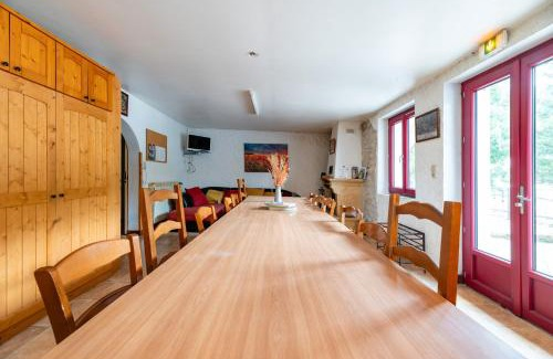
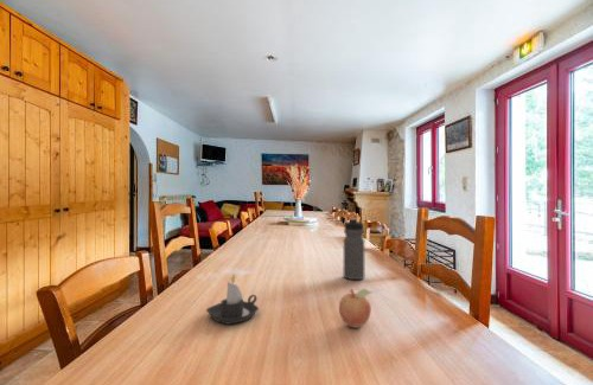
+ fruit (355, 307)
+ water bottle (353, 248)
+ candle (235, 294)
